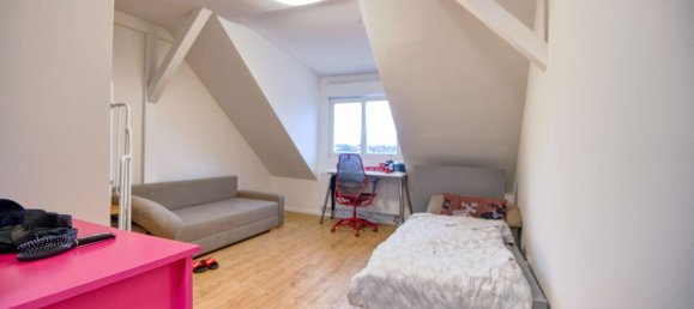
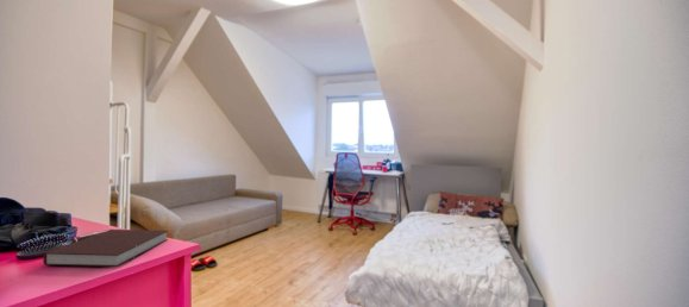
+ notebook (113, 245)
